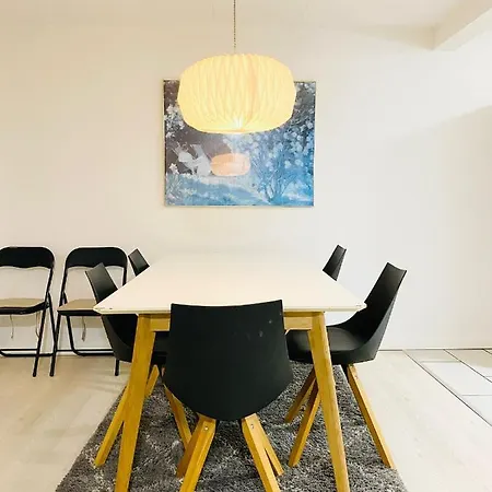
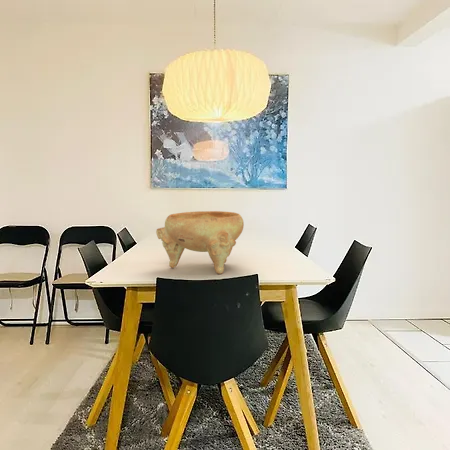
+ decorative bowl (201, 240)
